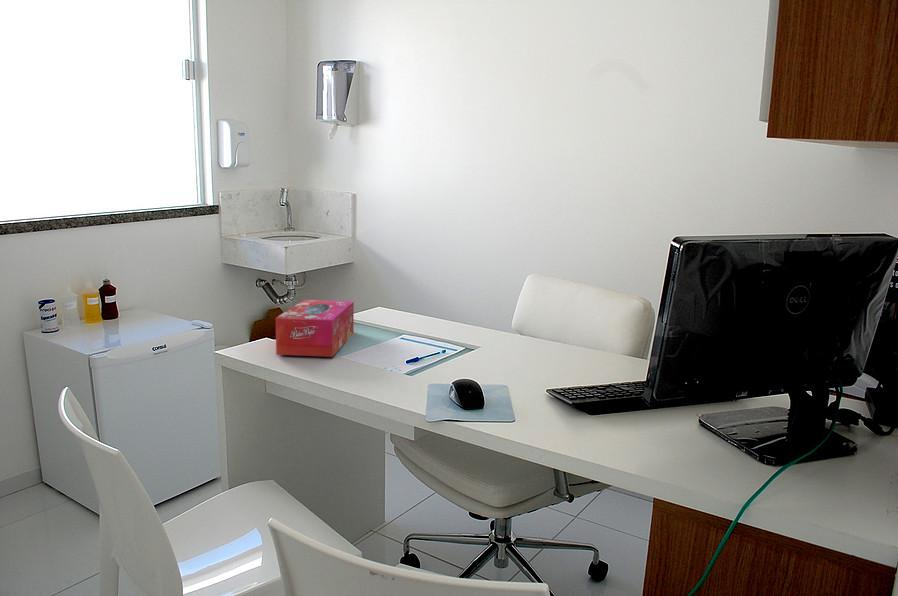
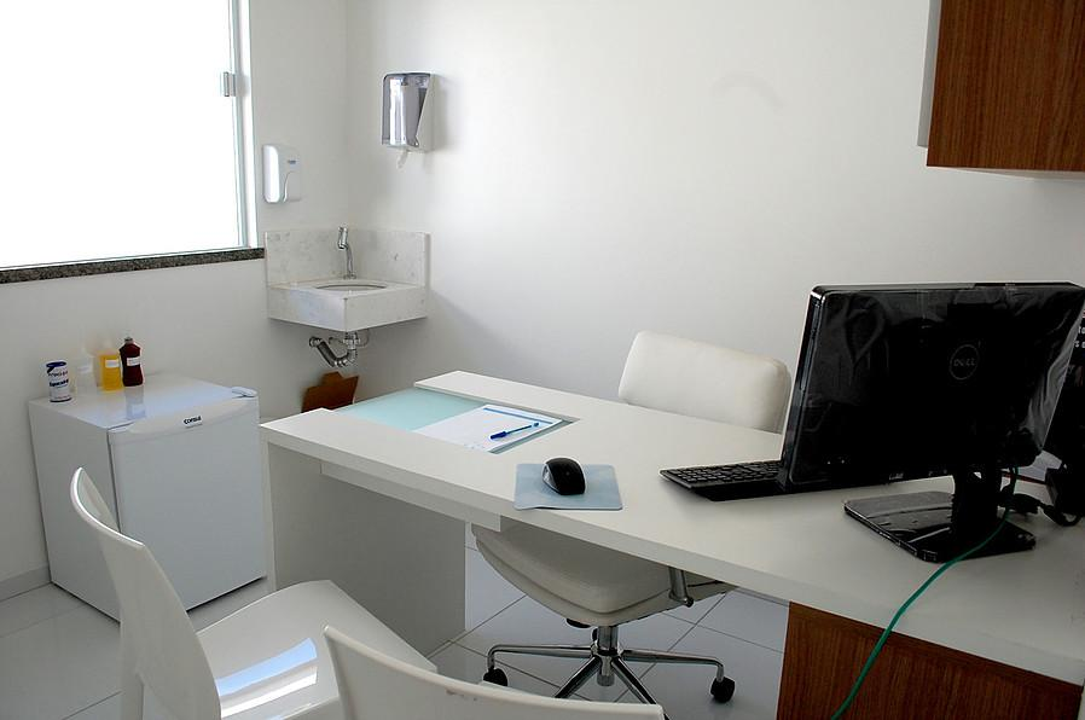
- tissue box (317, 326)
